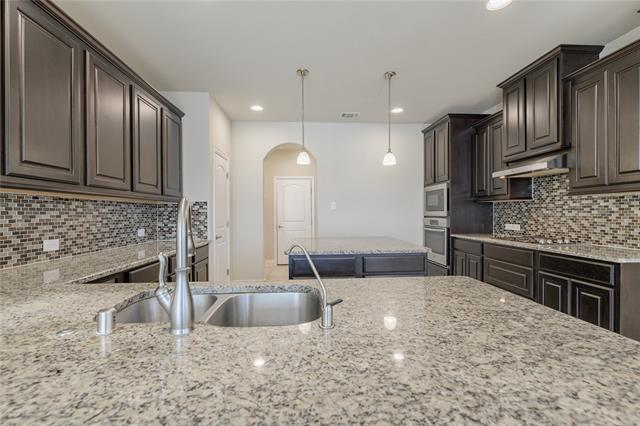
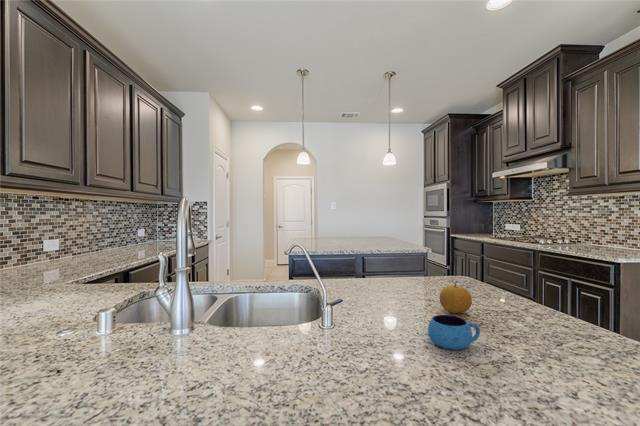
+ fruit (455, 295)
+ mug (454, 331)
